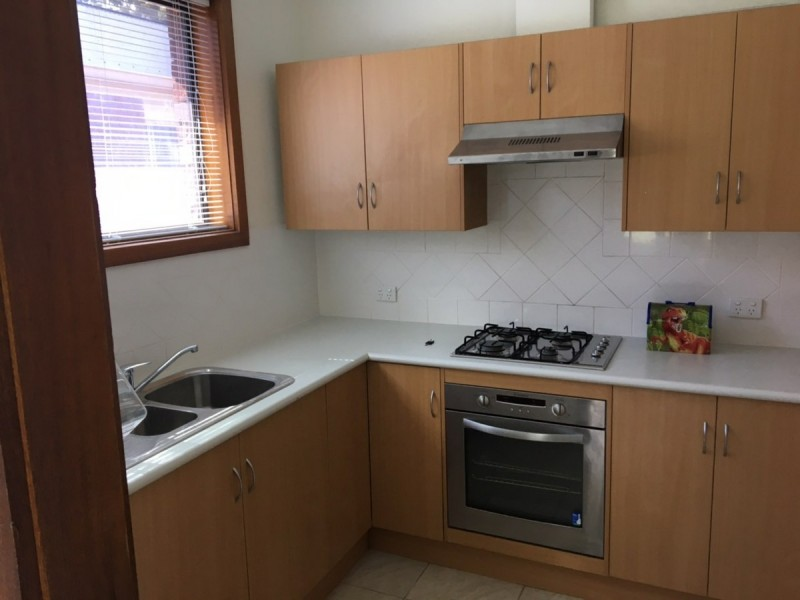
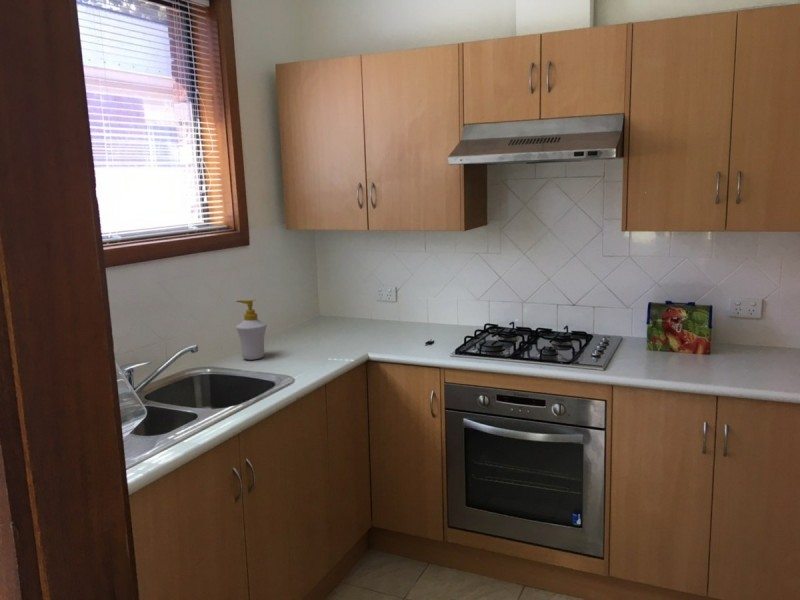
+ soap bottle (251, 328)
